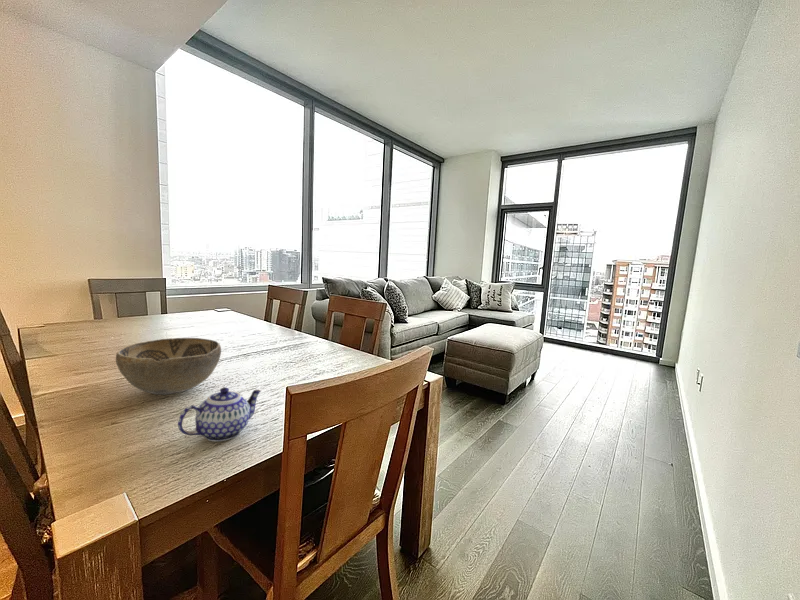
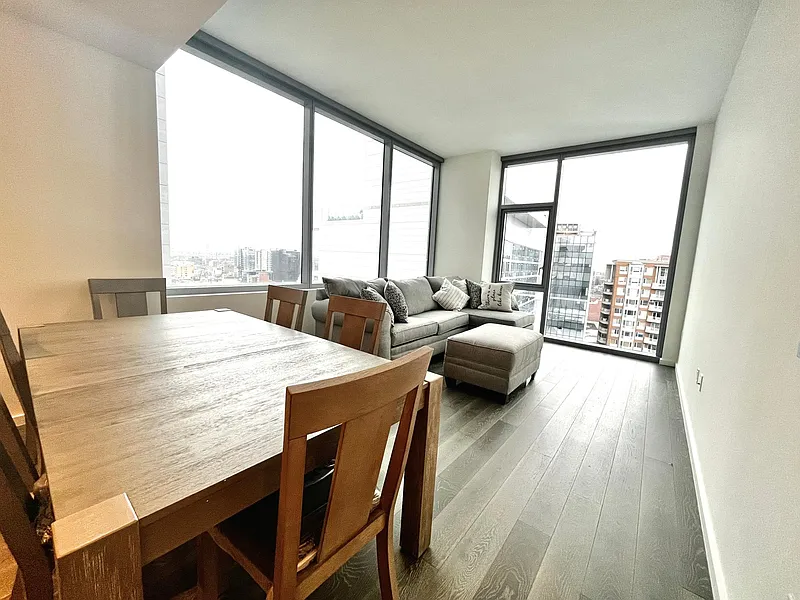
- teapot (223, 411)
- decorative bowl (172, 367)
